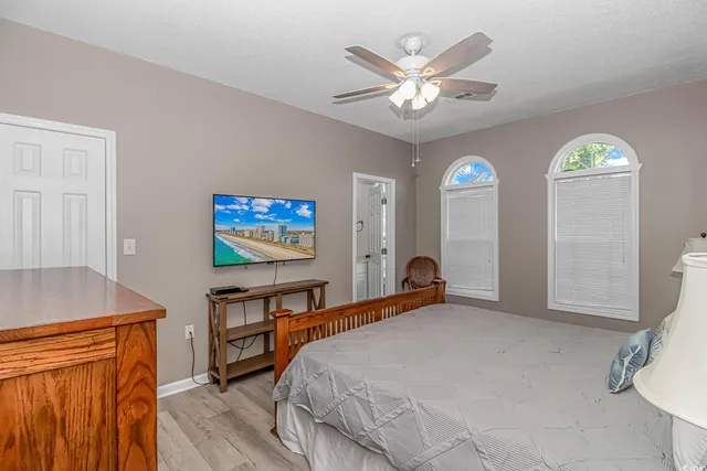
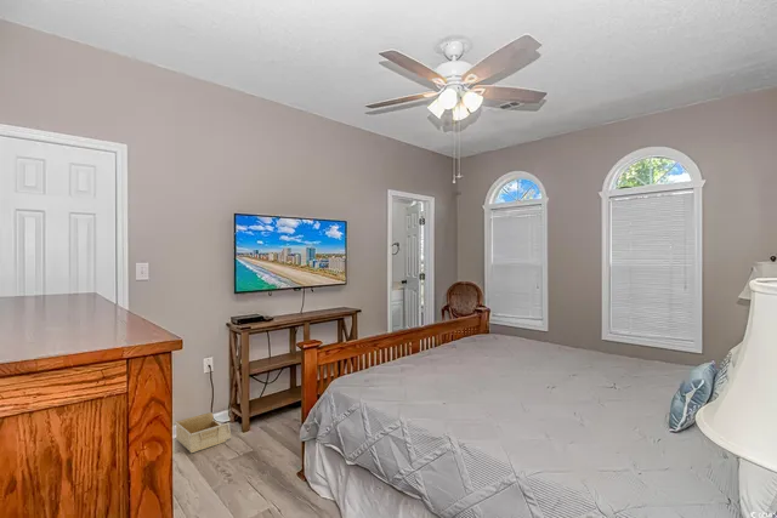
+ storage bin (203, 431)
